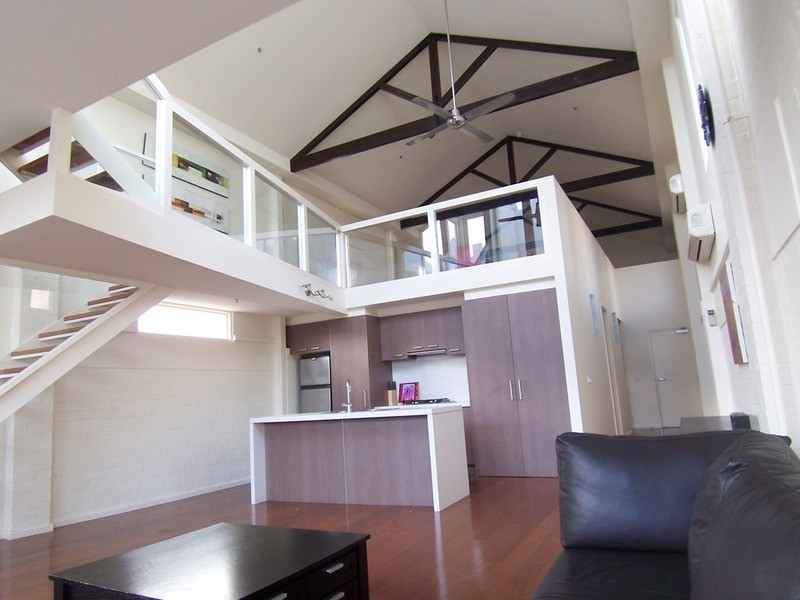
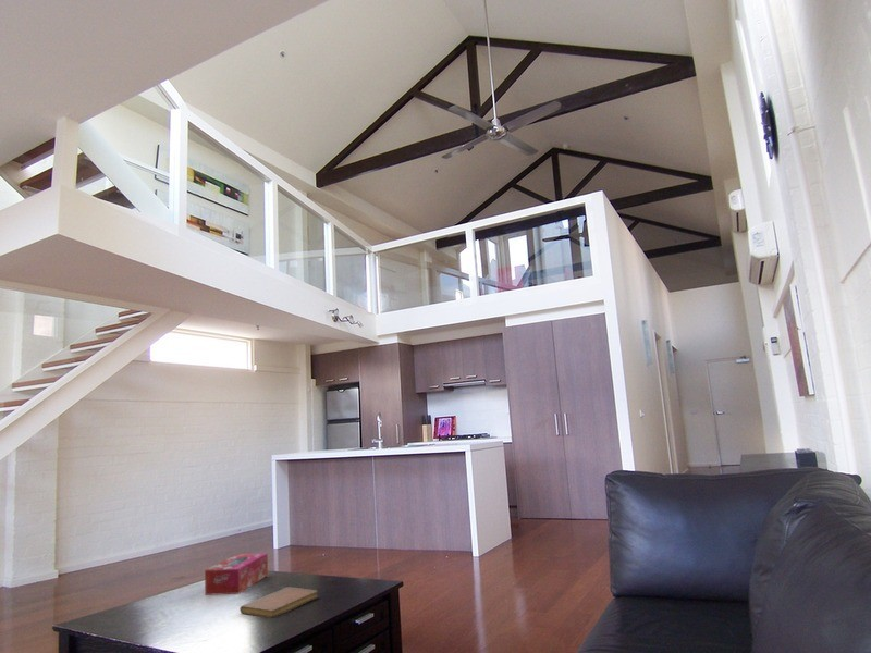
+ tissue box (237, 572)
+ notebook (280, 601)
